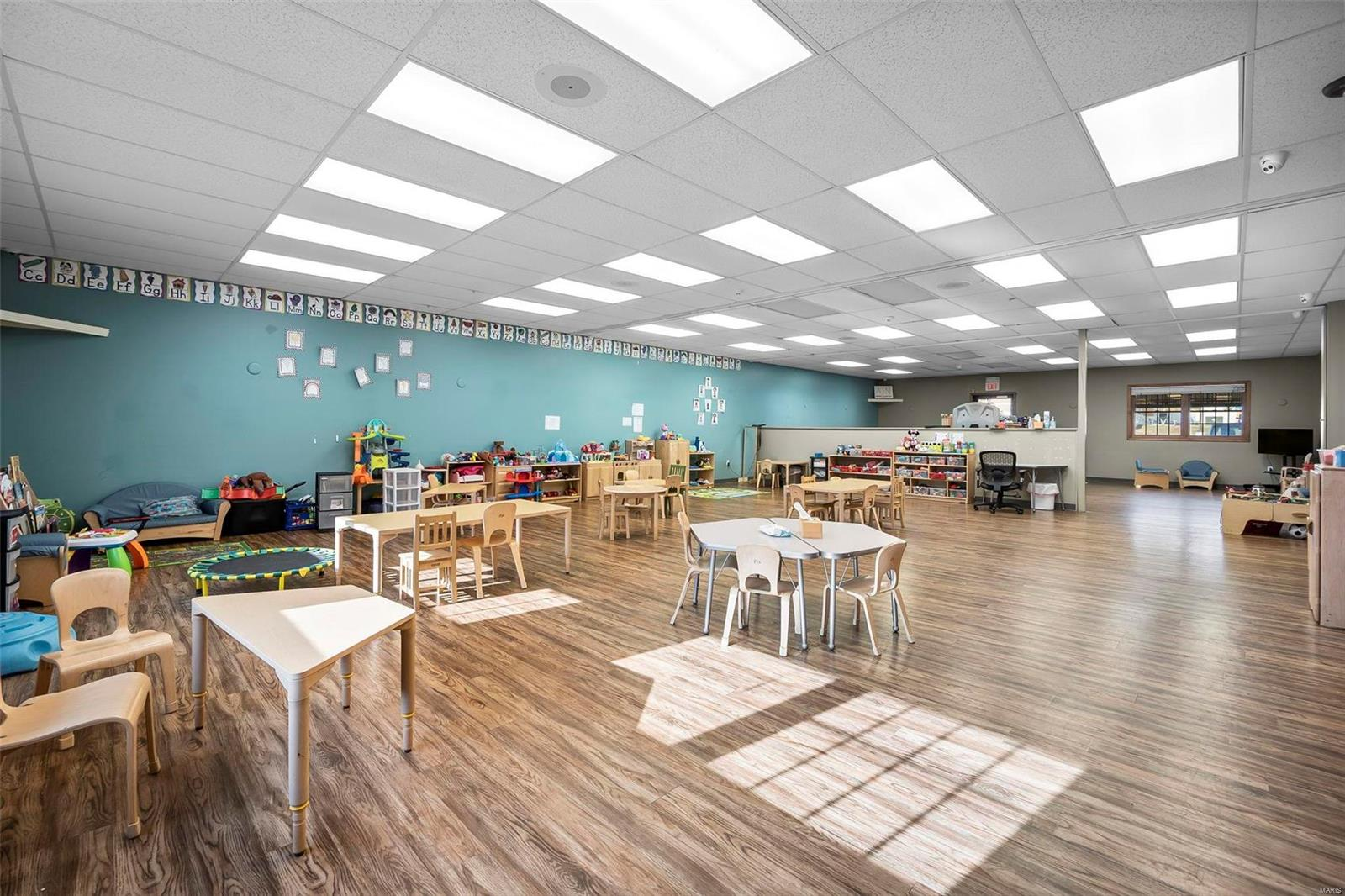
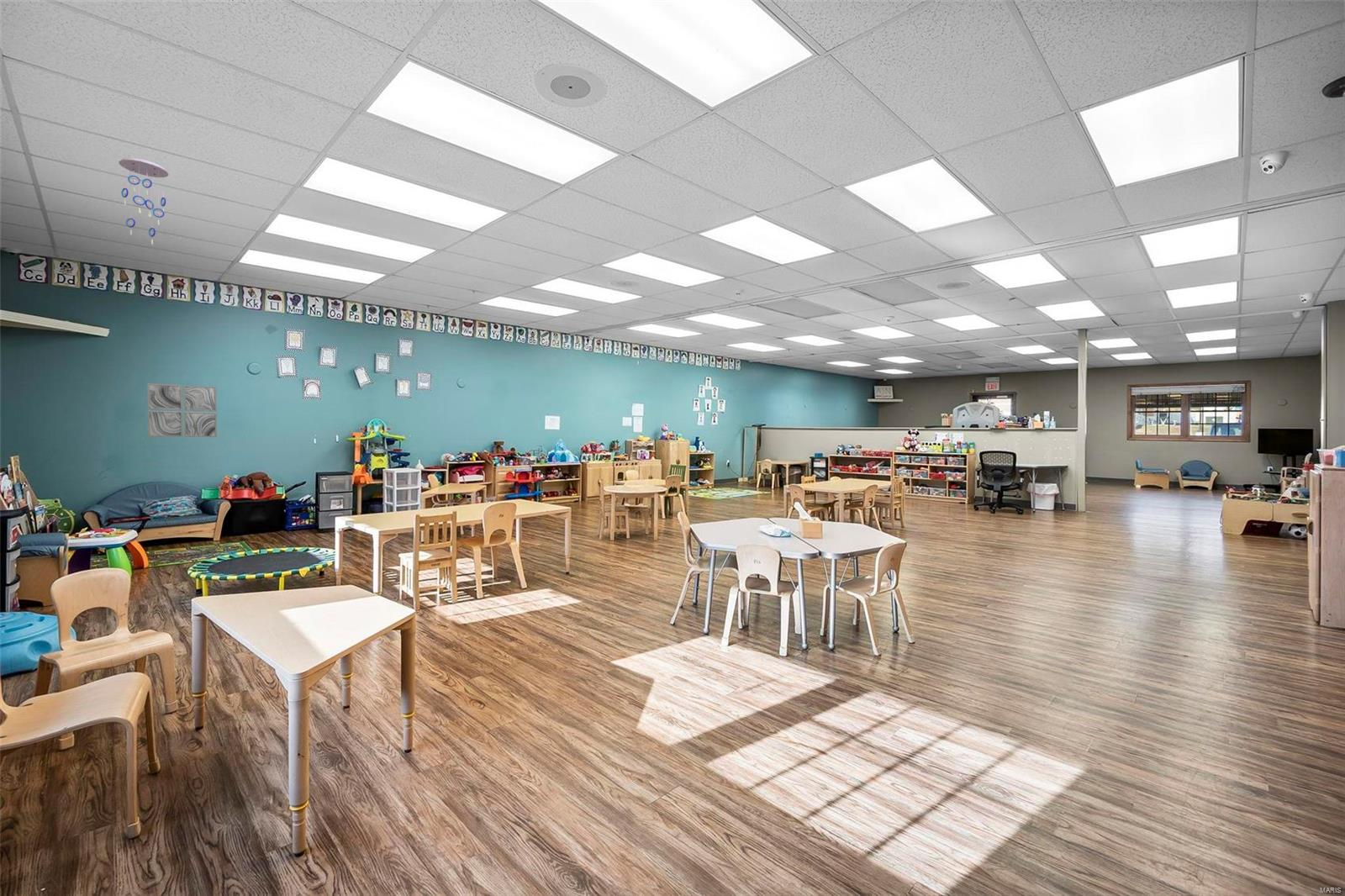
+ wall art (182, 412)
+ ceiling mobile (144, 203)
